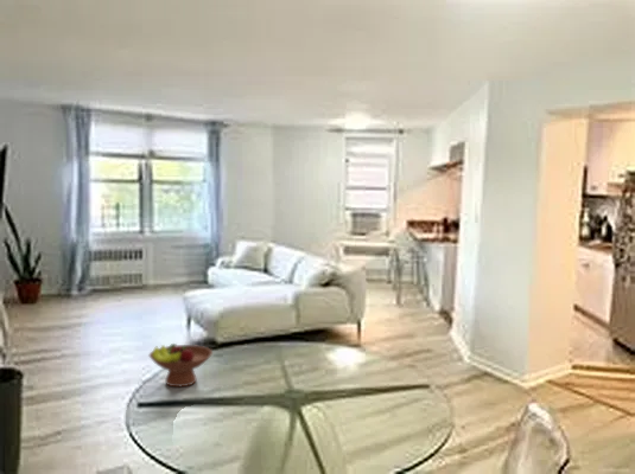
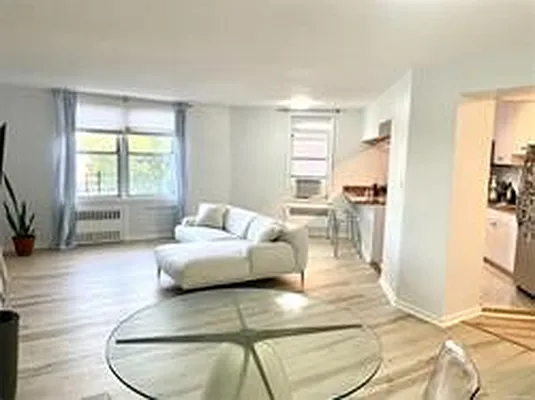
- fruit bowl (180, 361)
